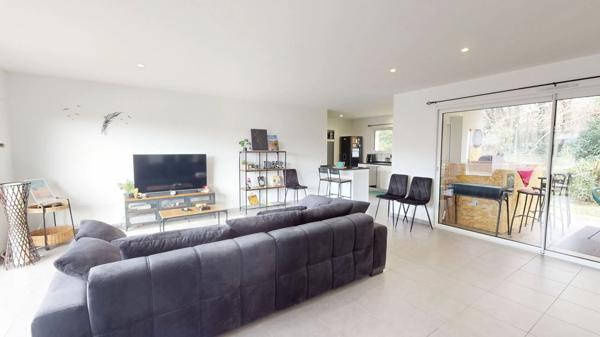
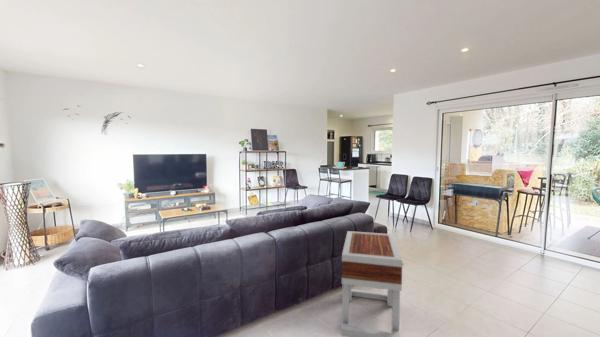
+ side table (372, 279)
